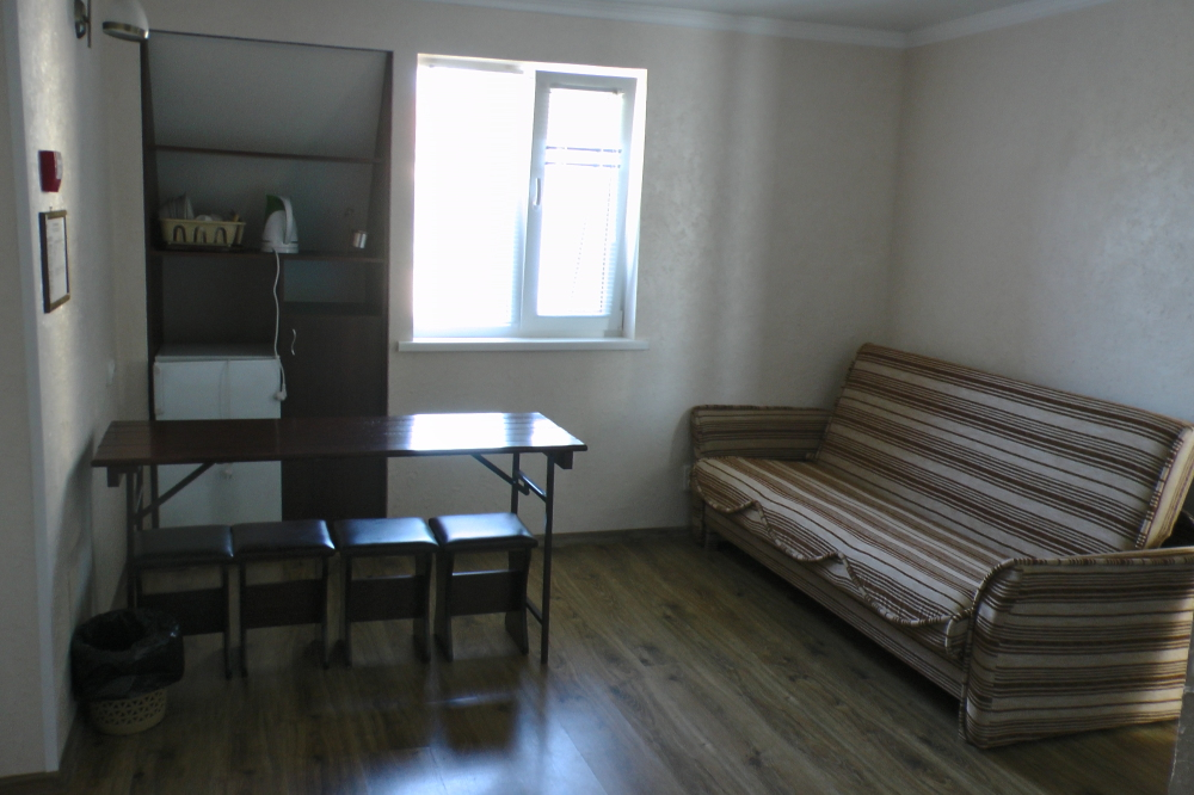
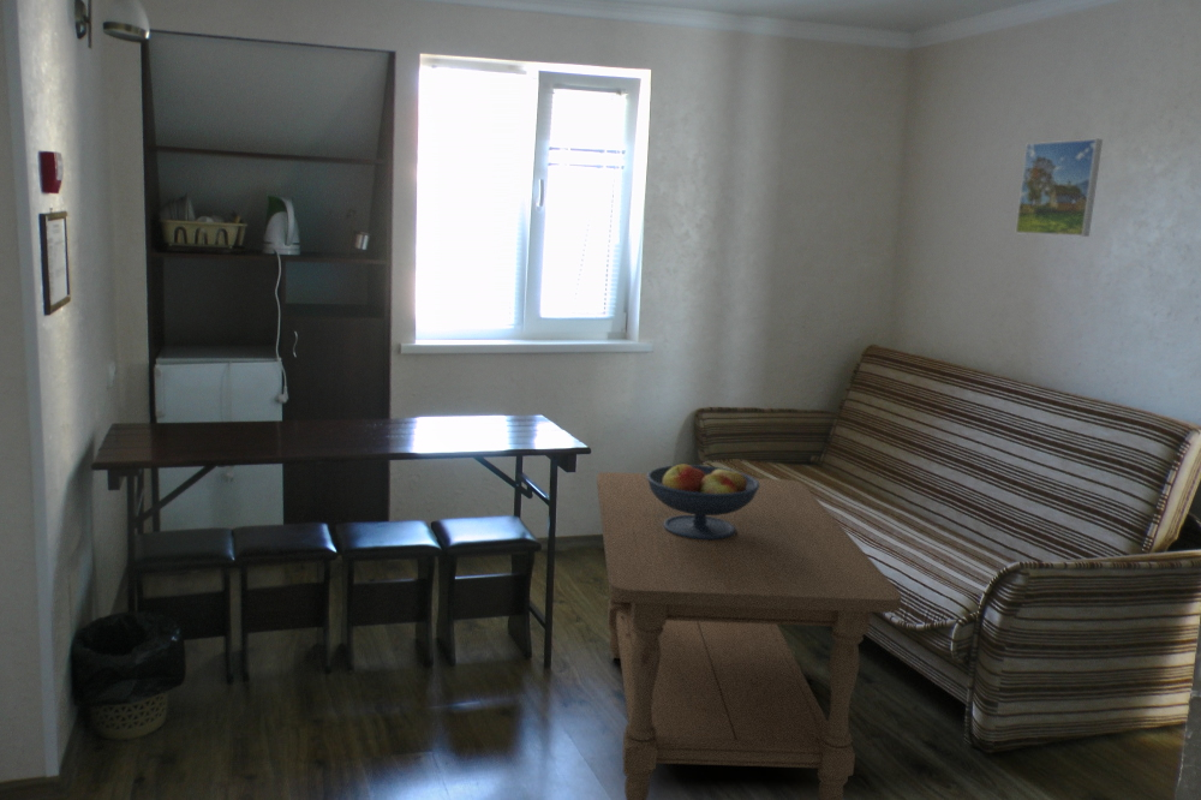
+ fruit bowl (701, 494)
+ coffee table (716, 626)
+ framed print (1056, 187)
